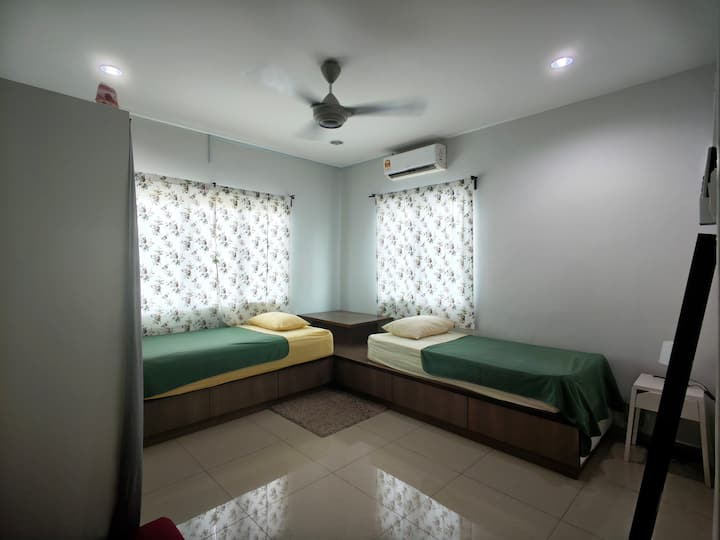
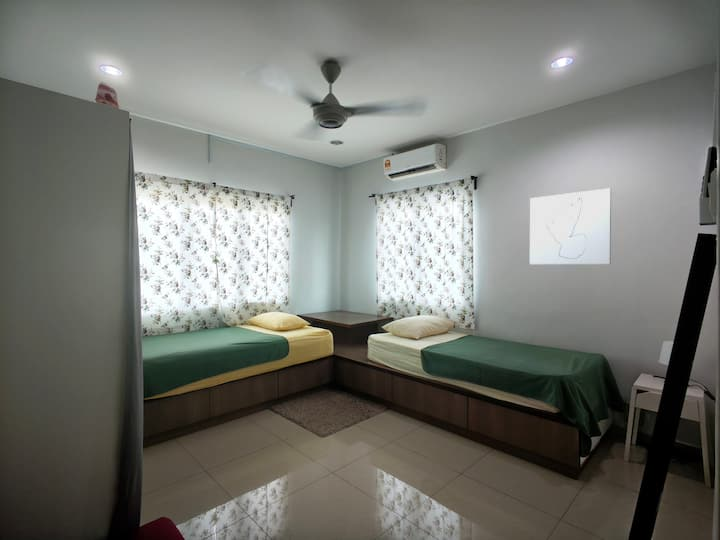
+ wall art (567, 229)
